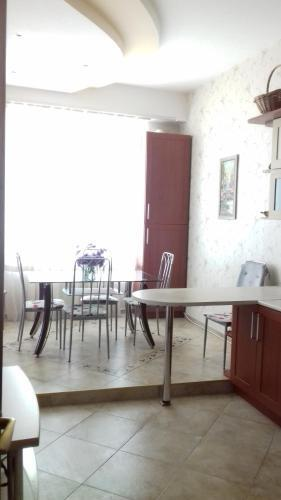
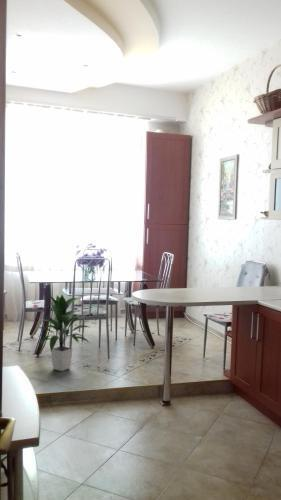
+ indoor plant (61, 330)
